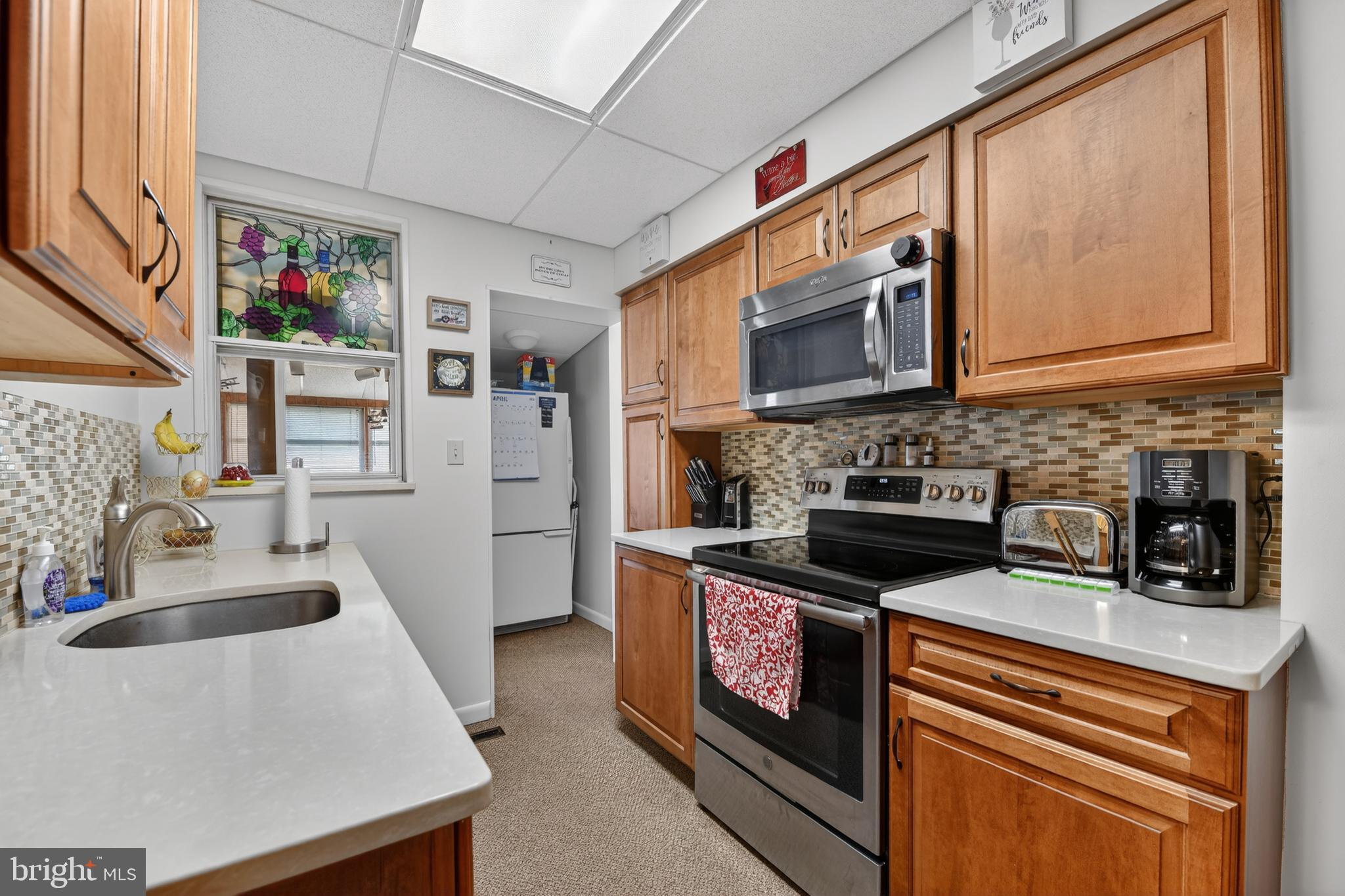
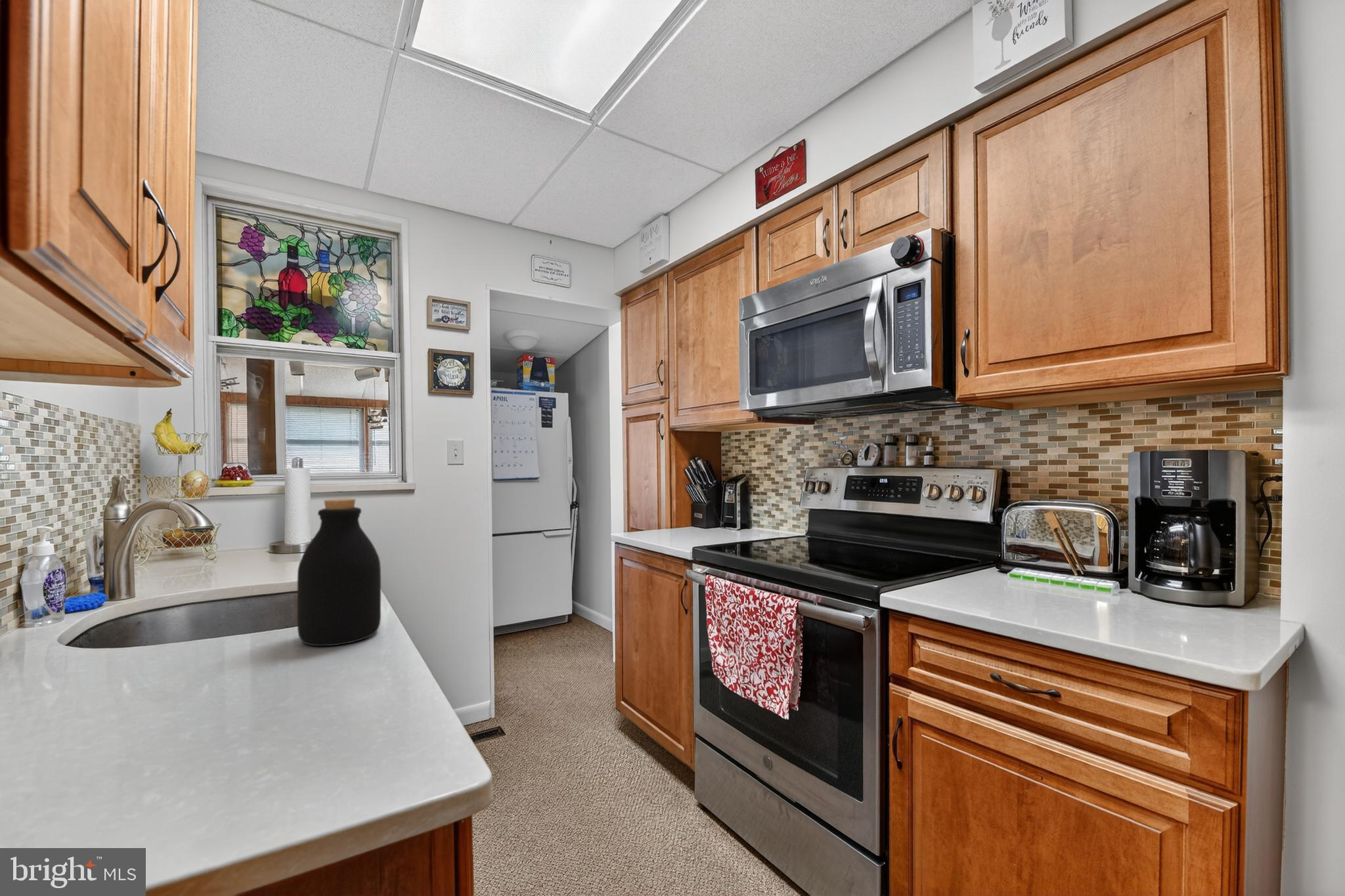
+ bottle (340, 567)
